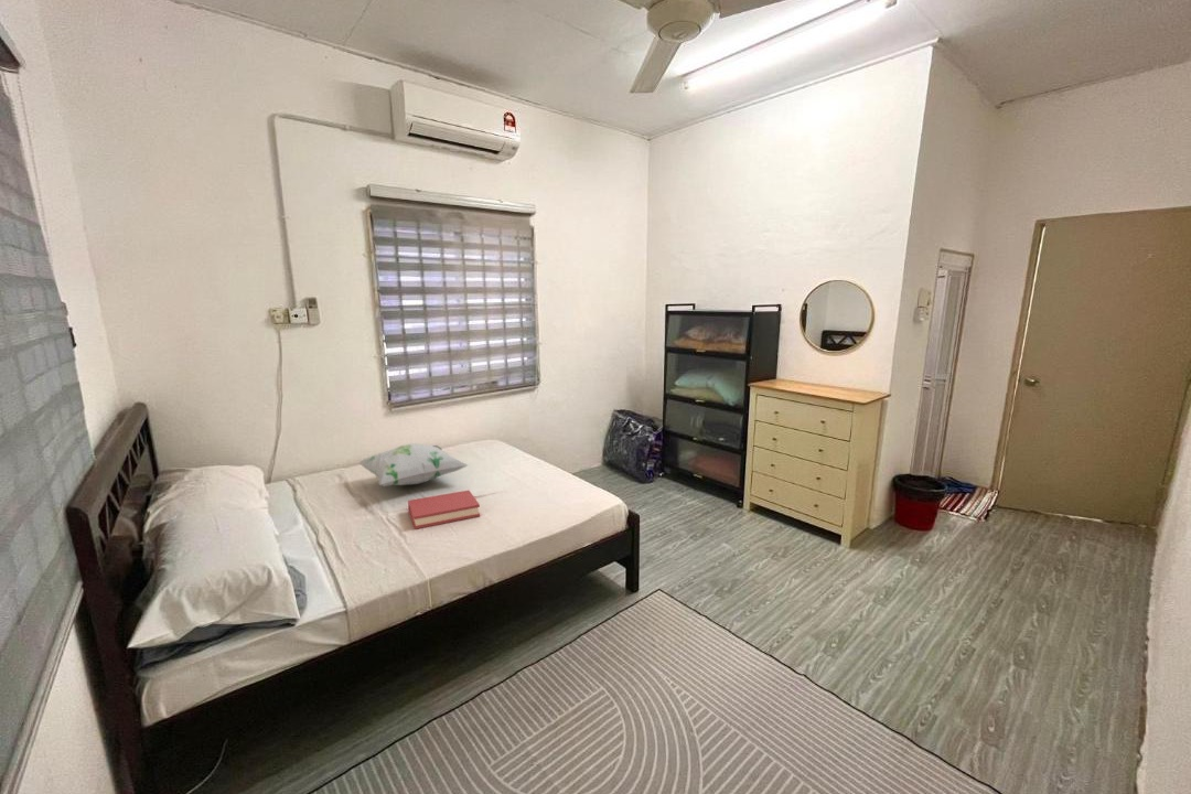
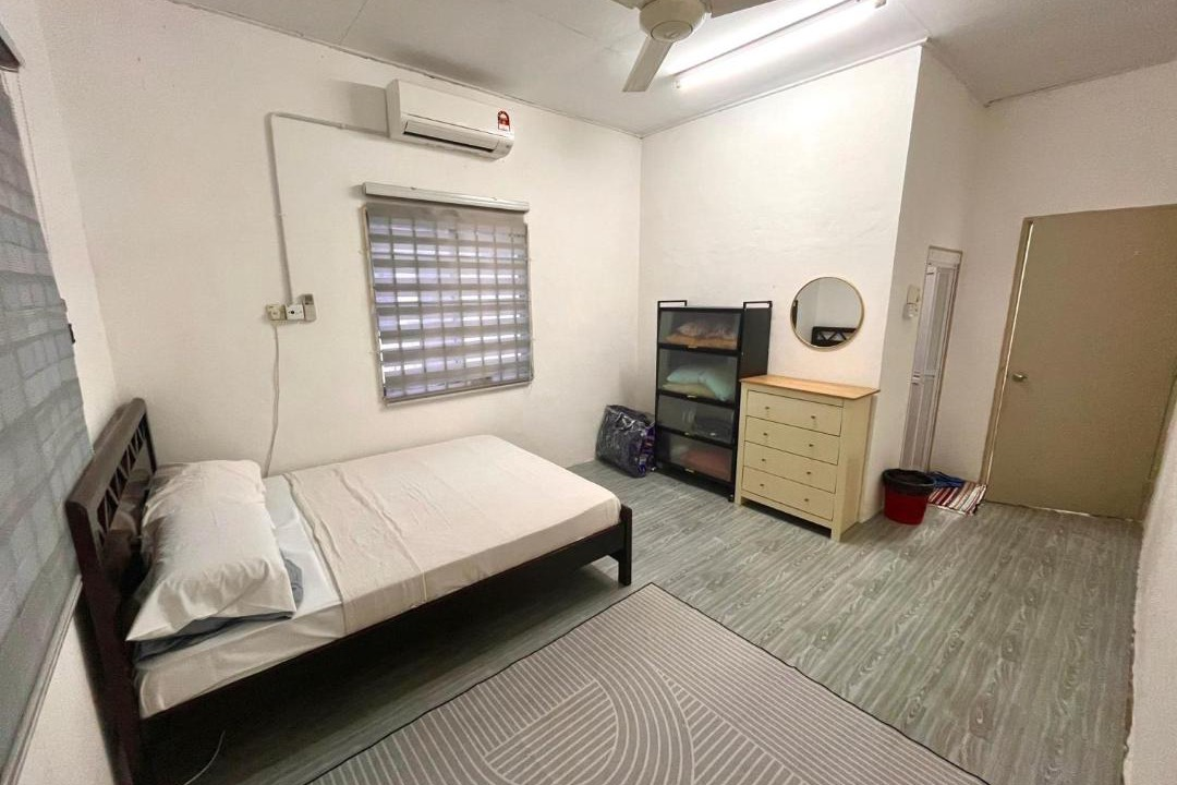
- hardback book (443, 507)
- decorative pillow (412, 463)
